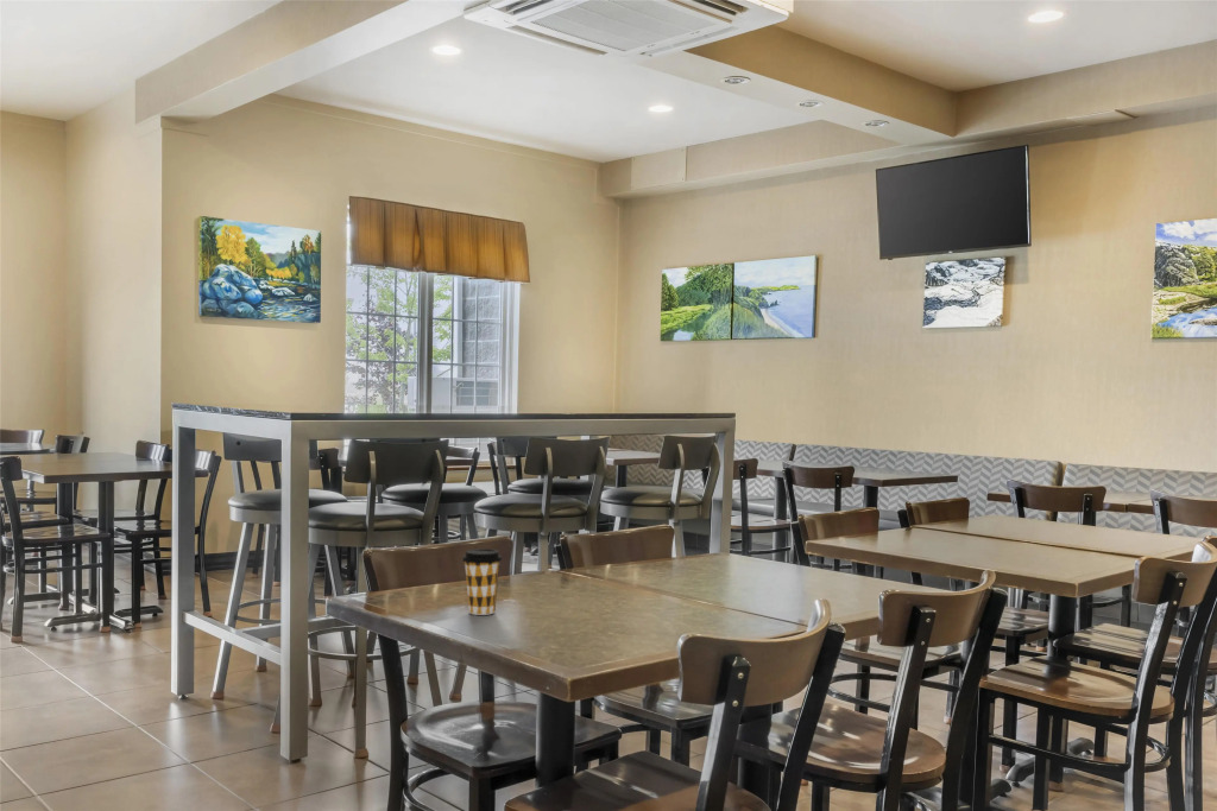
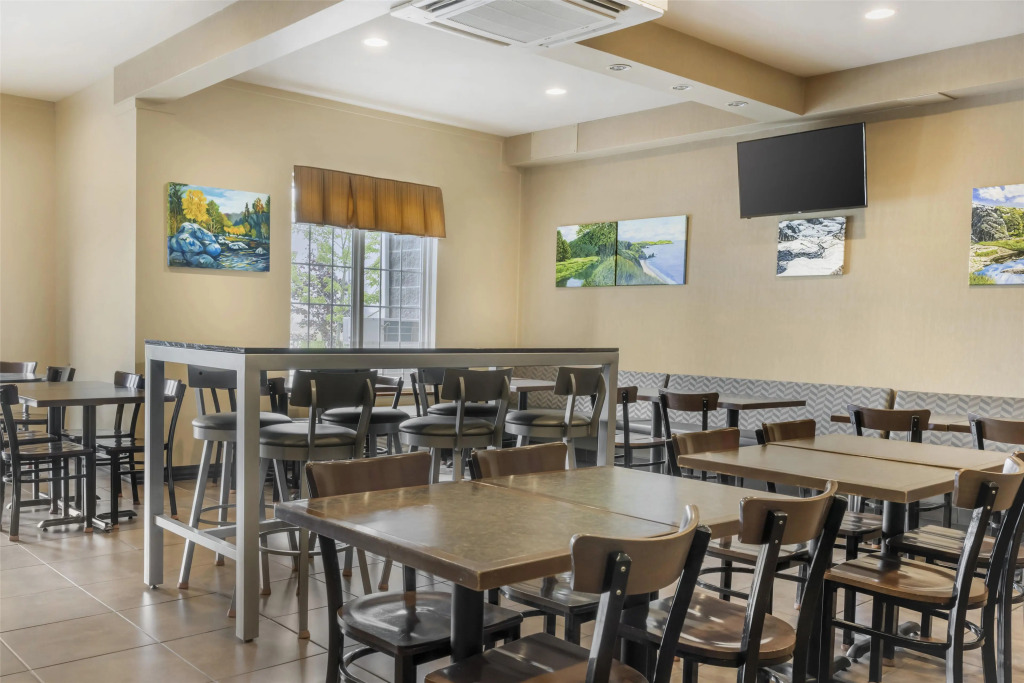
- coffee cup (481, 582)
